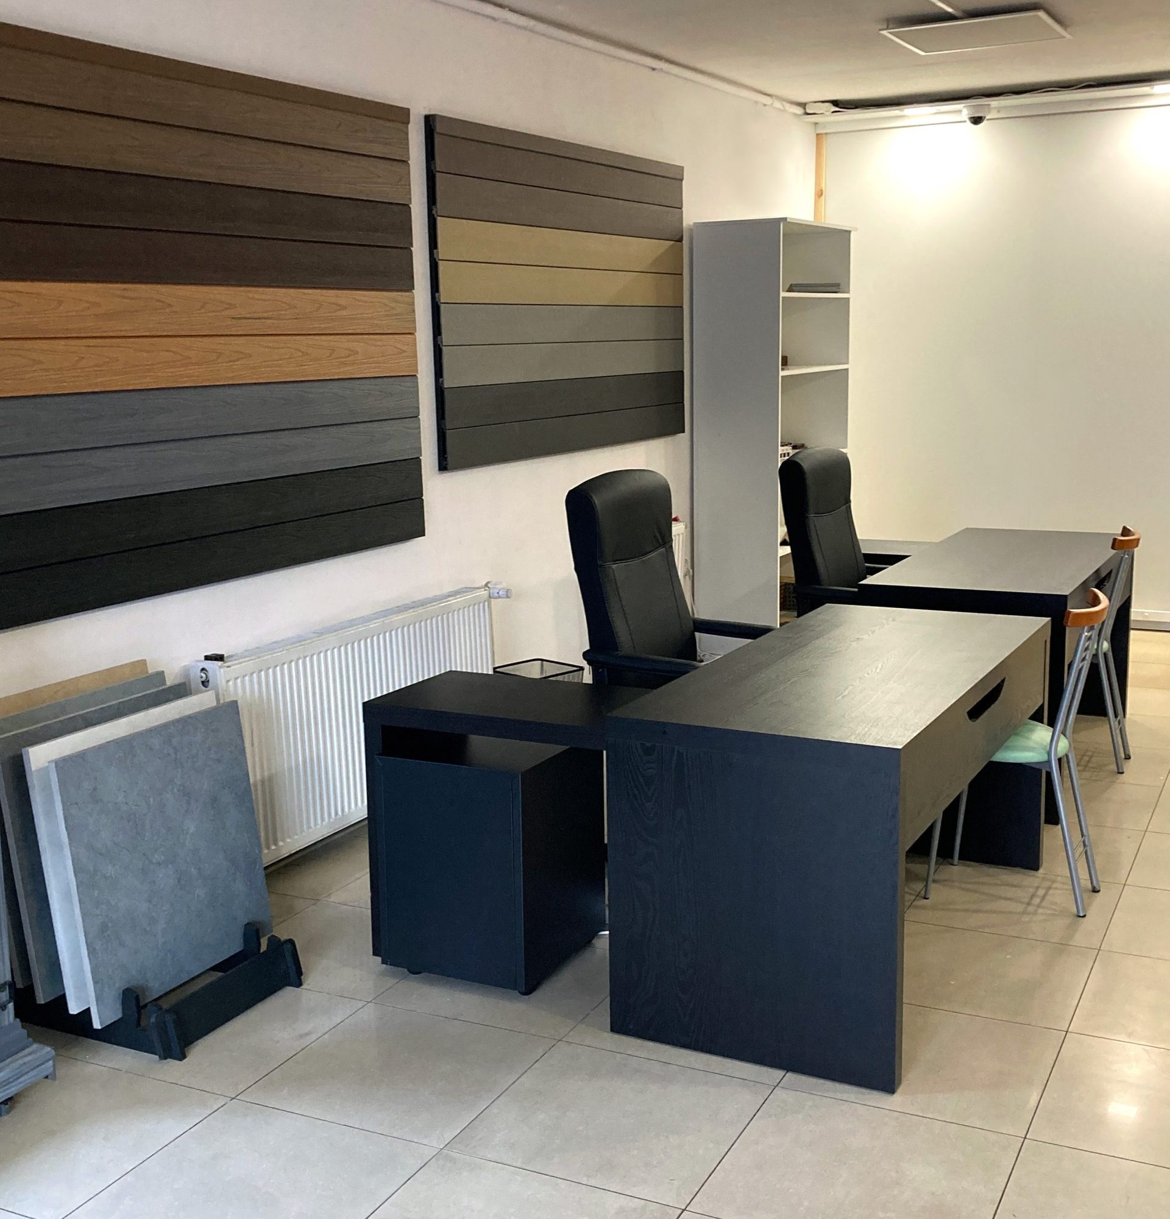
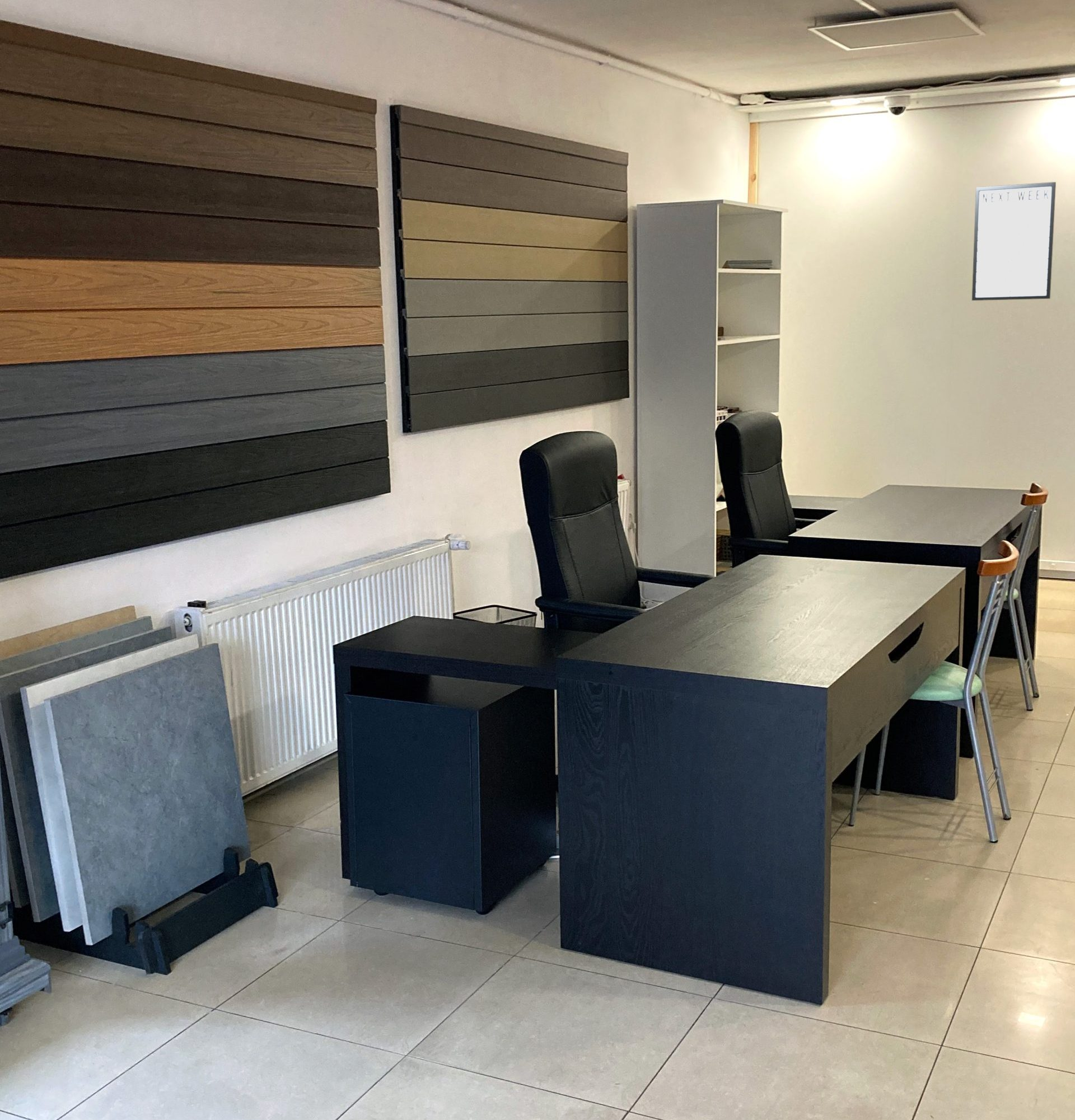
+ writing board (1013, 242)
